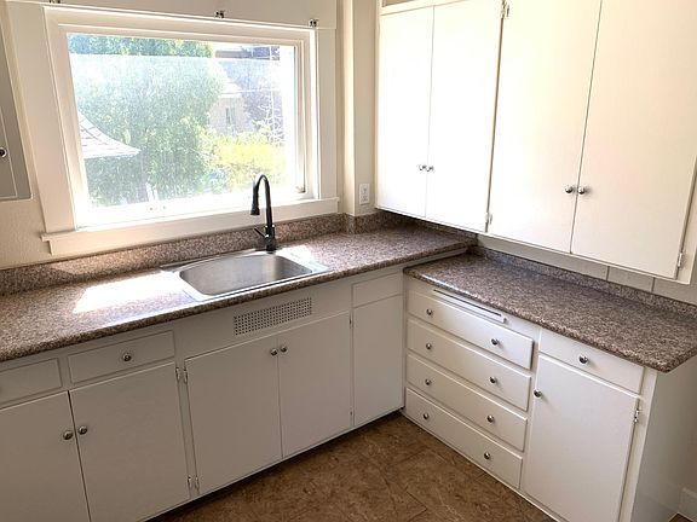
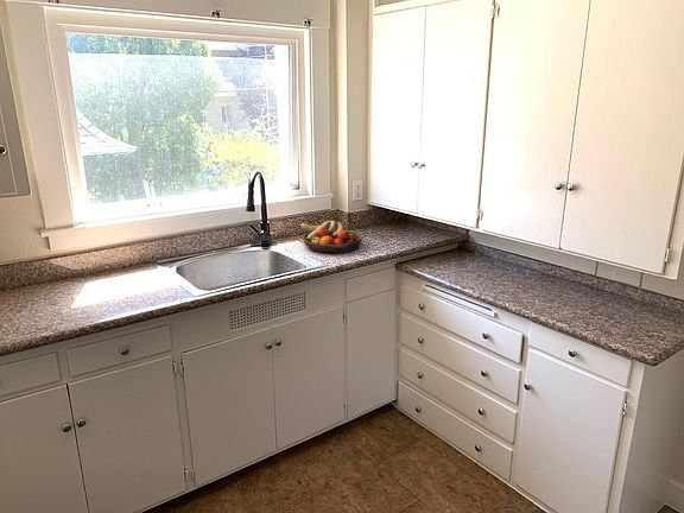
+ fruit bowl (331, 234)
